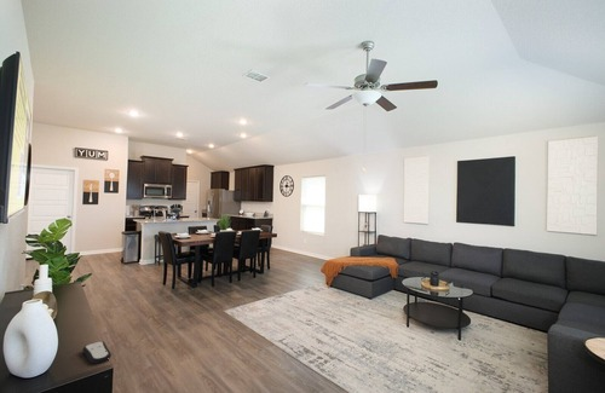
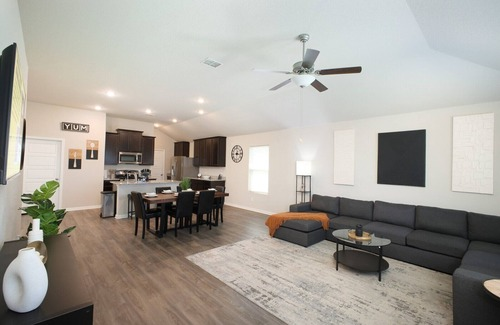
- remote control (97, 352)
